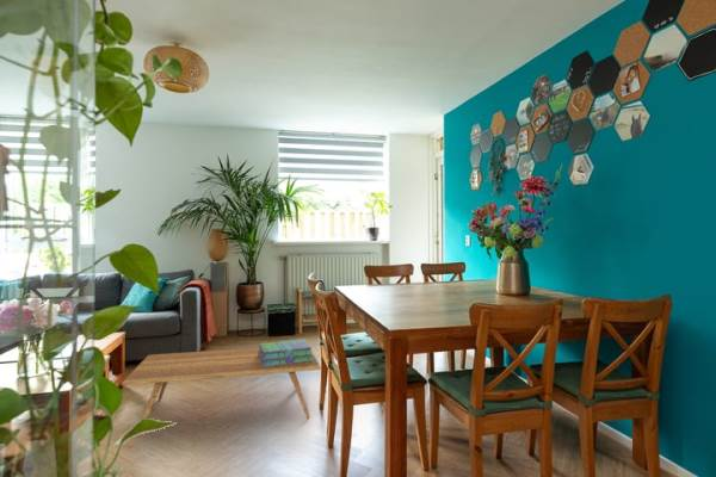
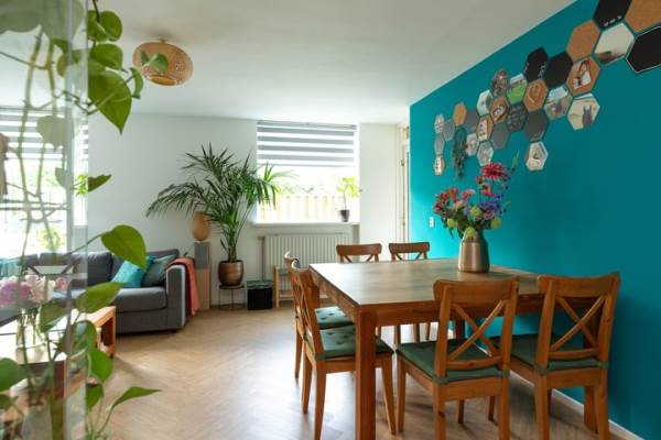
- stack of books (285, 351)
- coffee table (229, 376)
